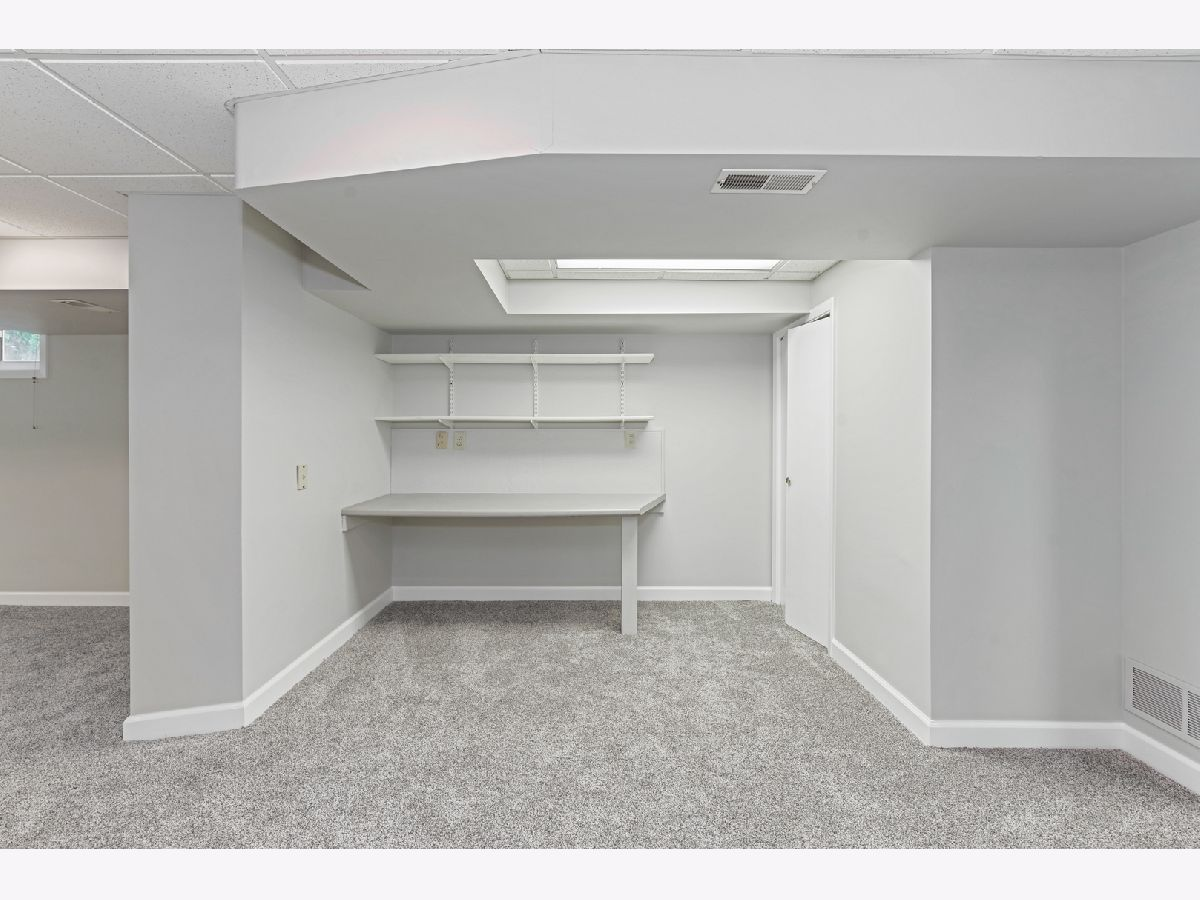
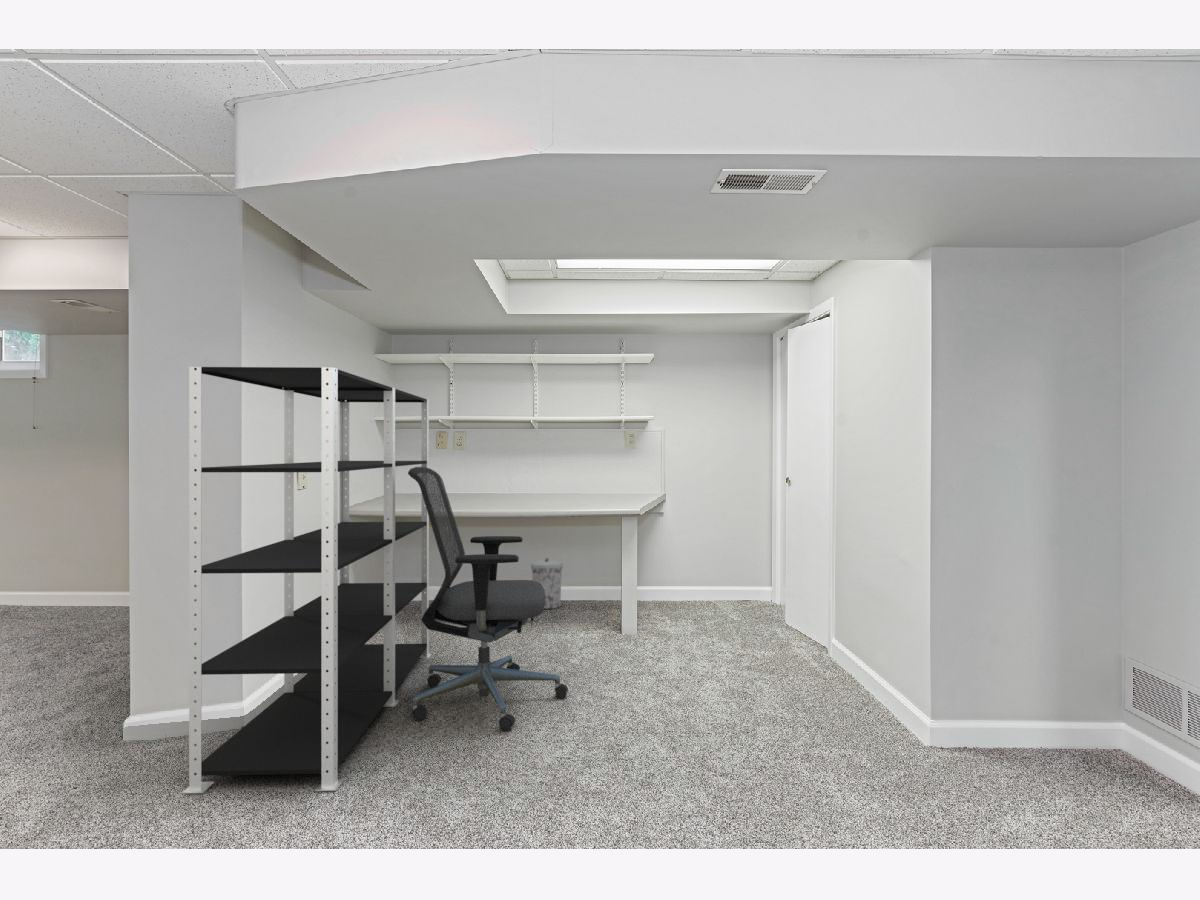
+ shelving unit (338, 546)
+ office chair (492, 582)
+ trash can (546, 582)
